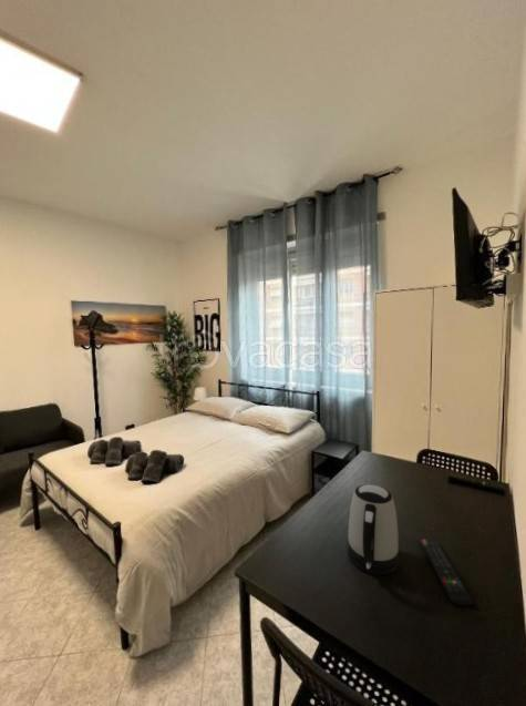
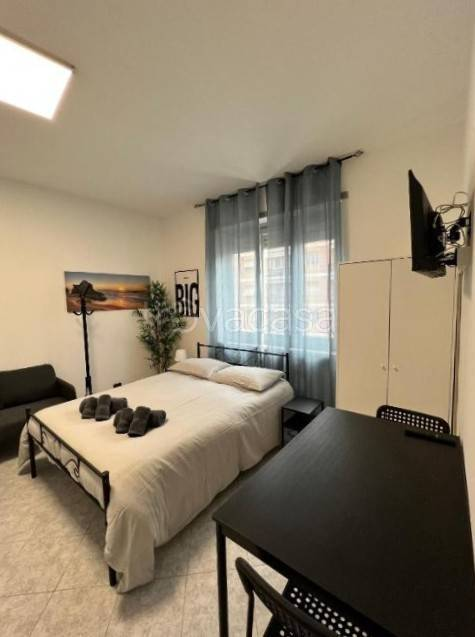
- remote control (442, 566)
- kettle (371, 528)
